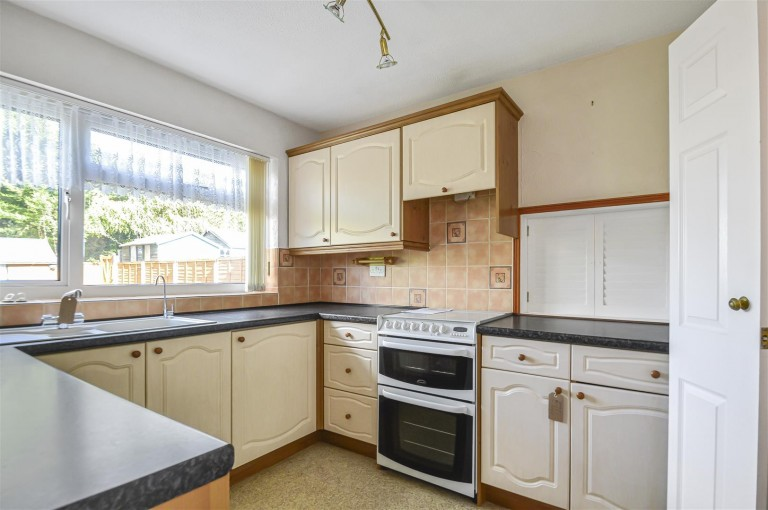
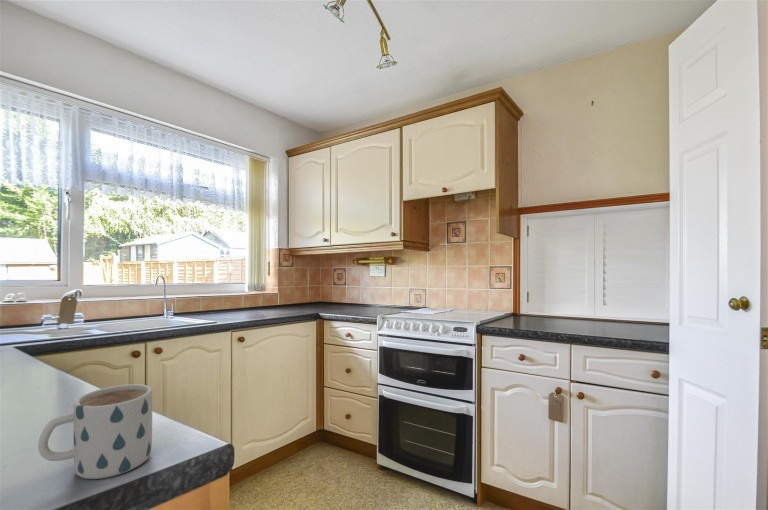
+ mug (99, 432)
